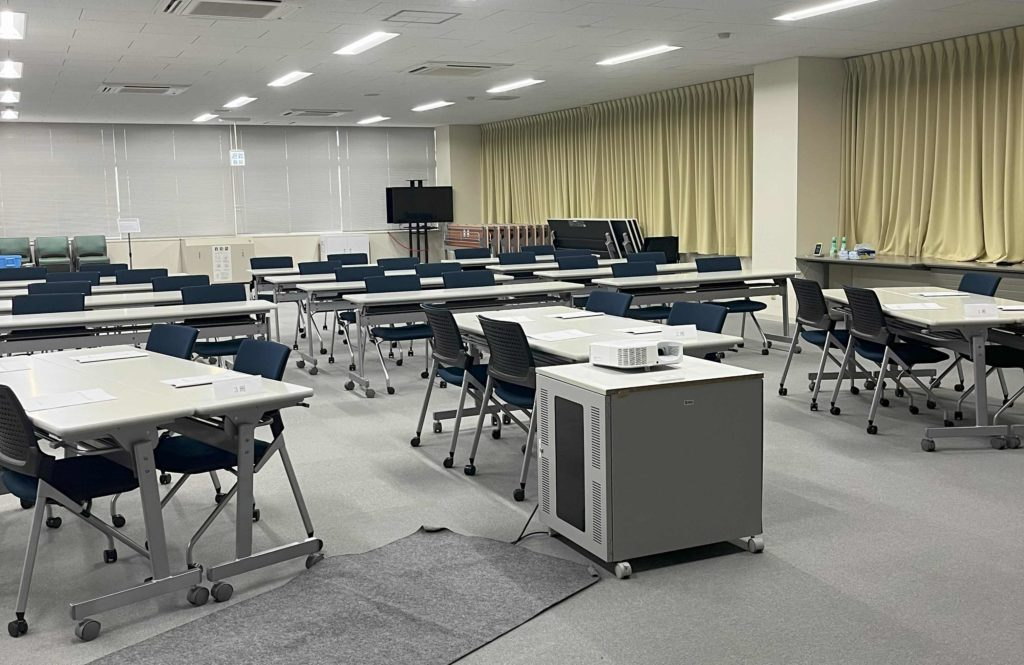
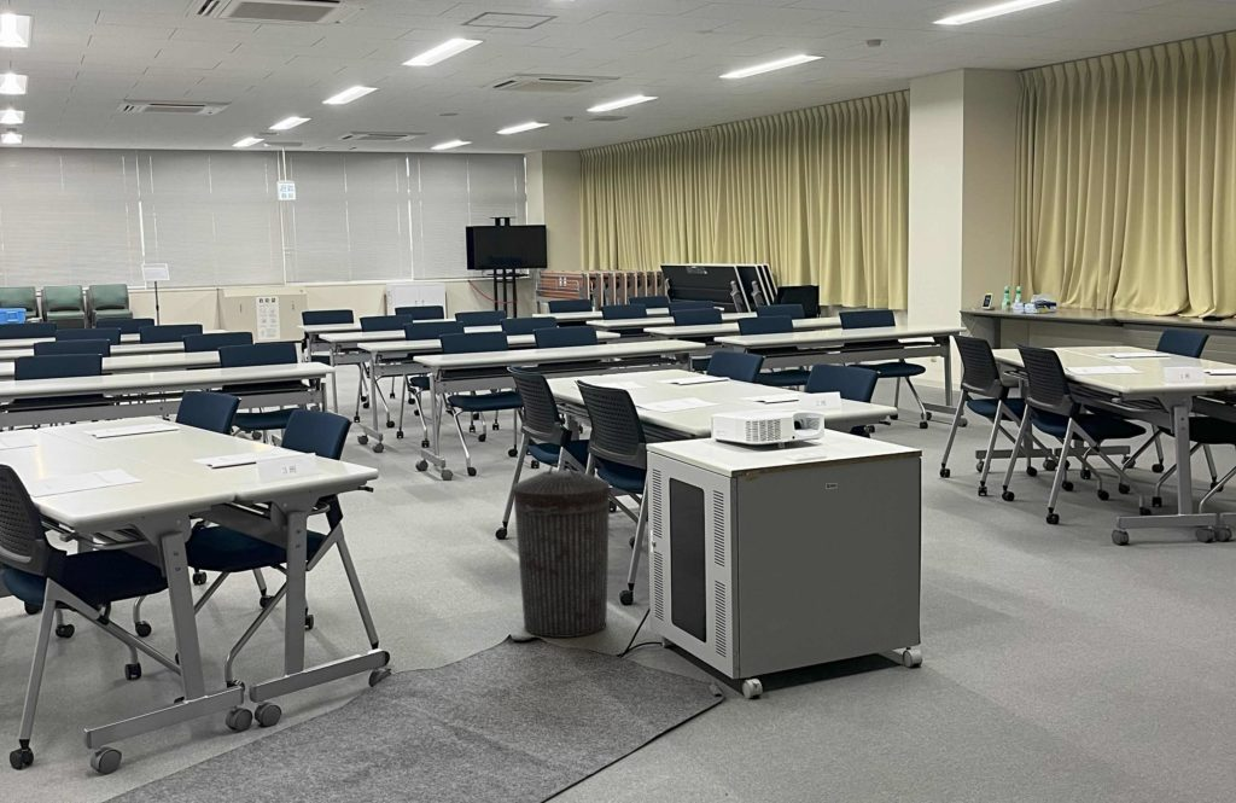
+ trash can (562, 545)
